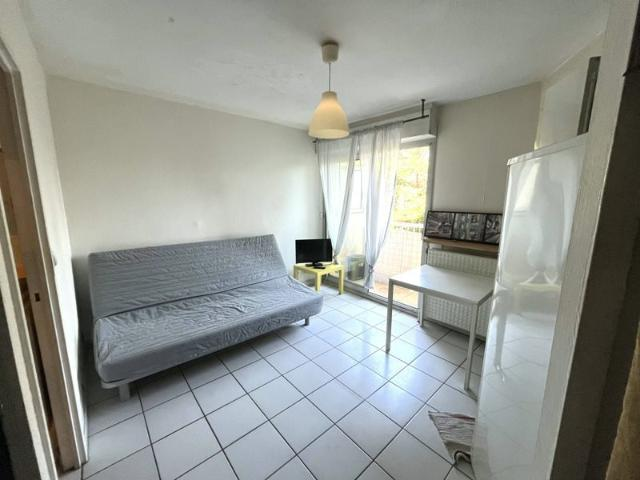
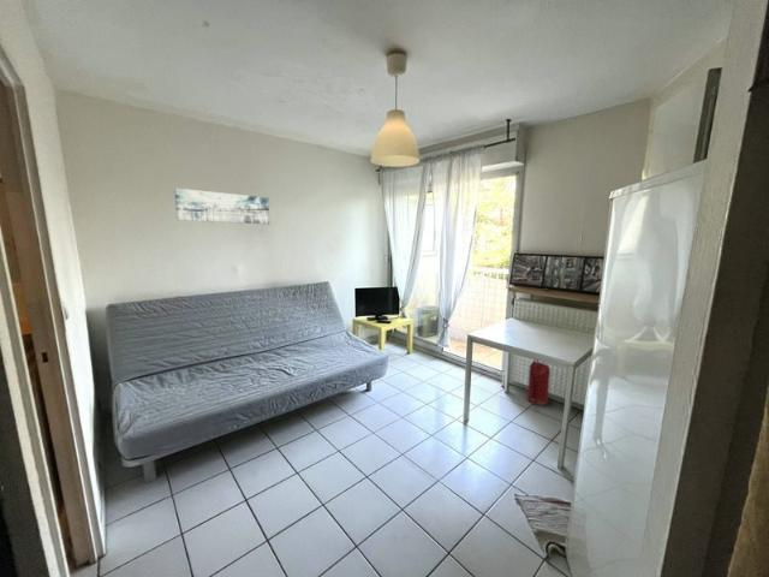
+ wall art (226, 208)
+ fire extinguisher (537, 377)
